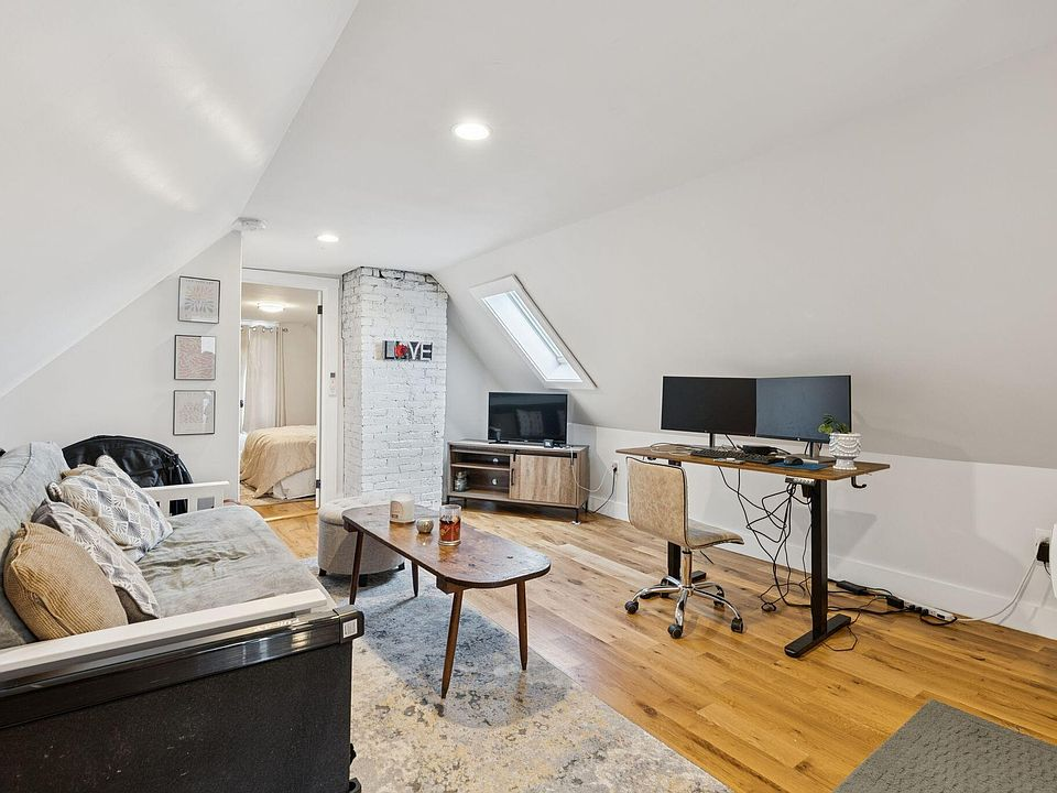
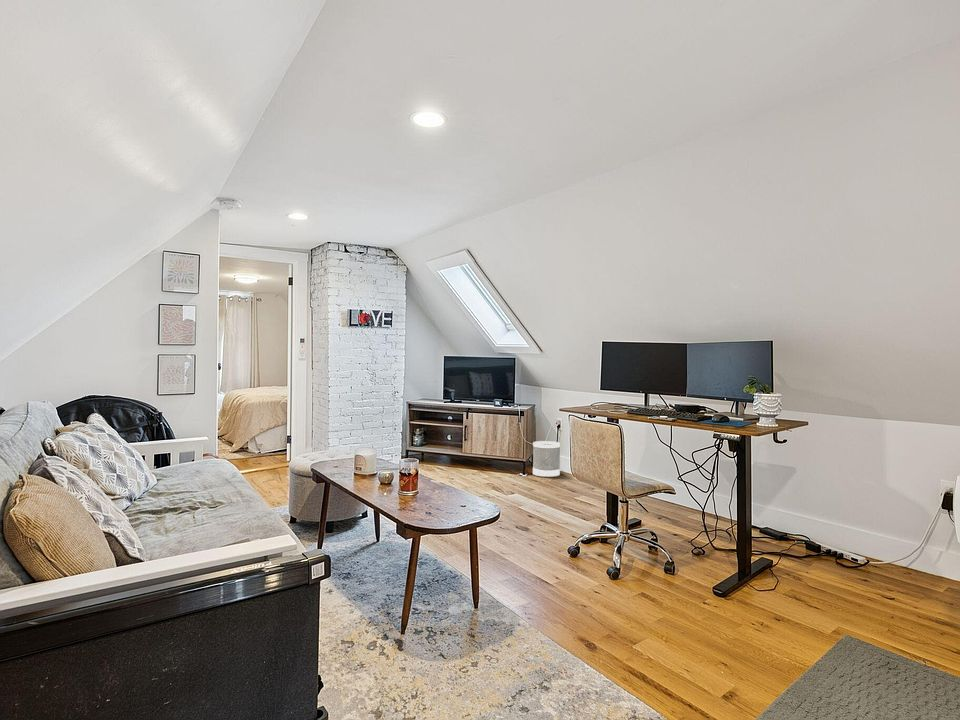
+ wastebasket (546, 458)
